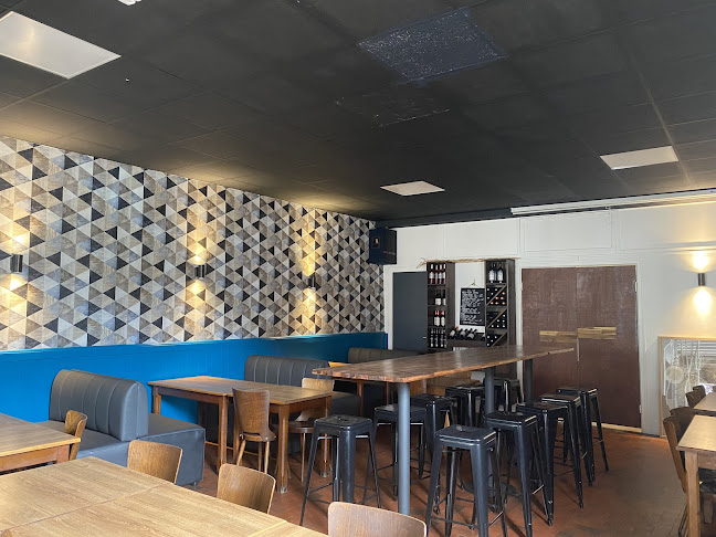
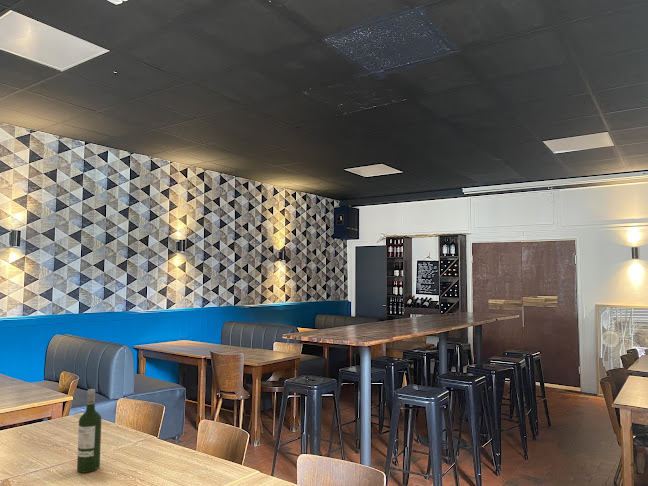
+ wine bottle (89, 428)
